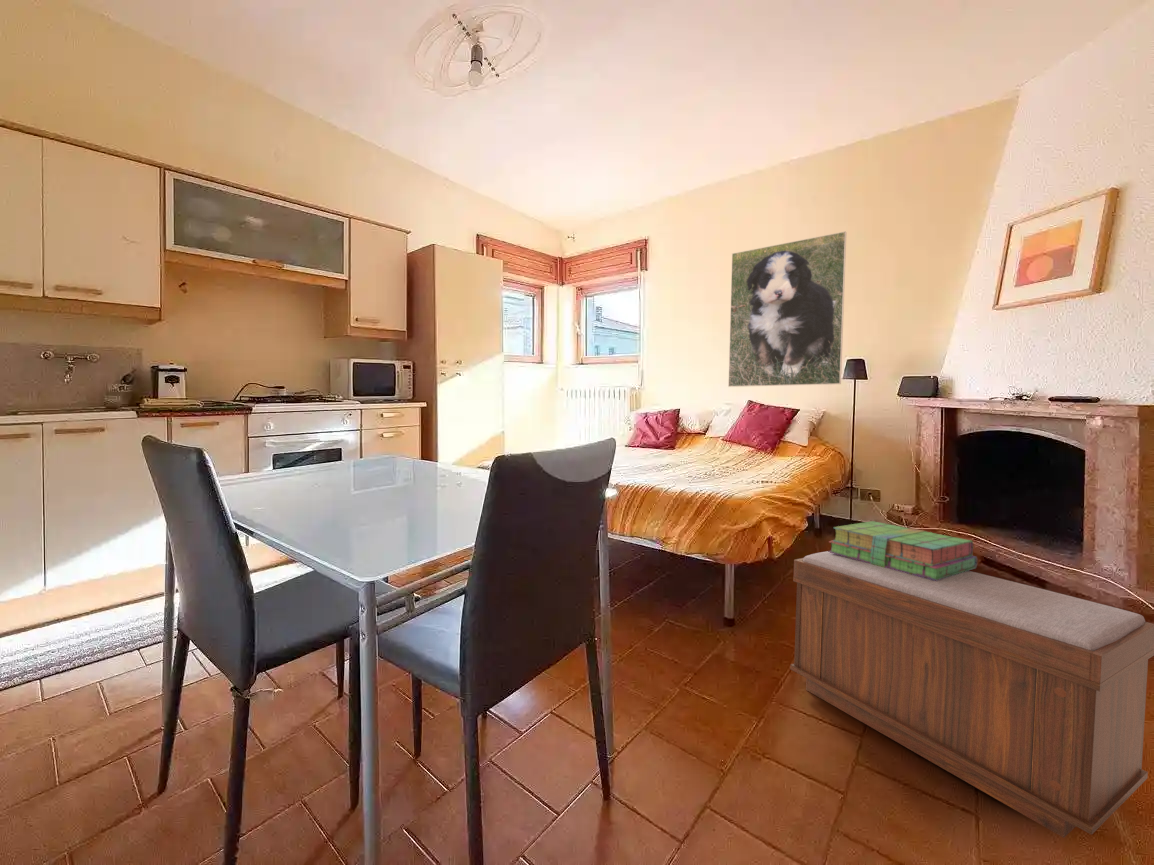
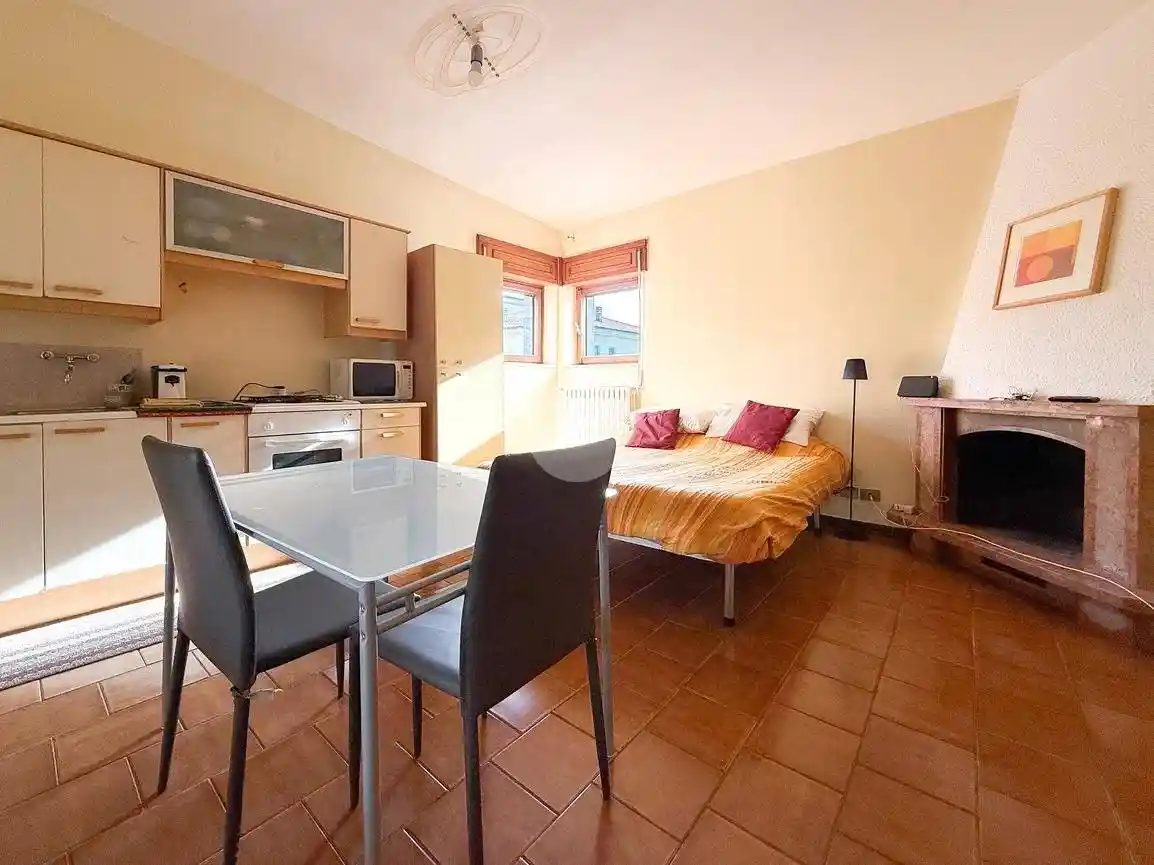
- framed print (783, 314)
- stack of books (899, 545)
- bench (941, 654)
